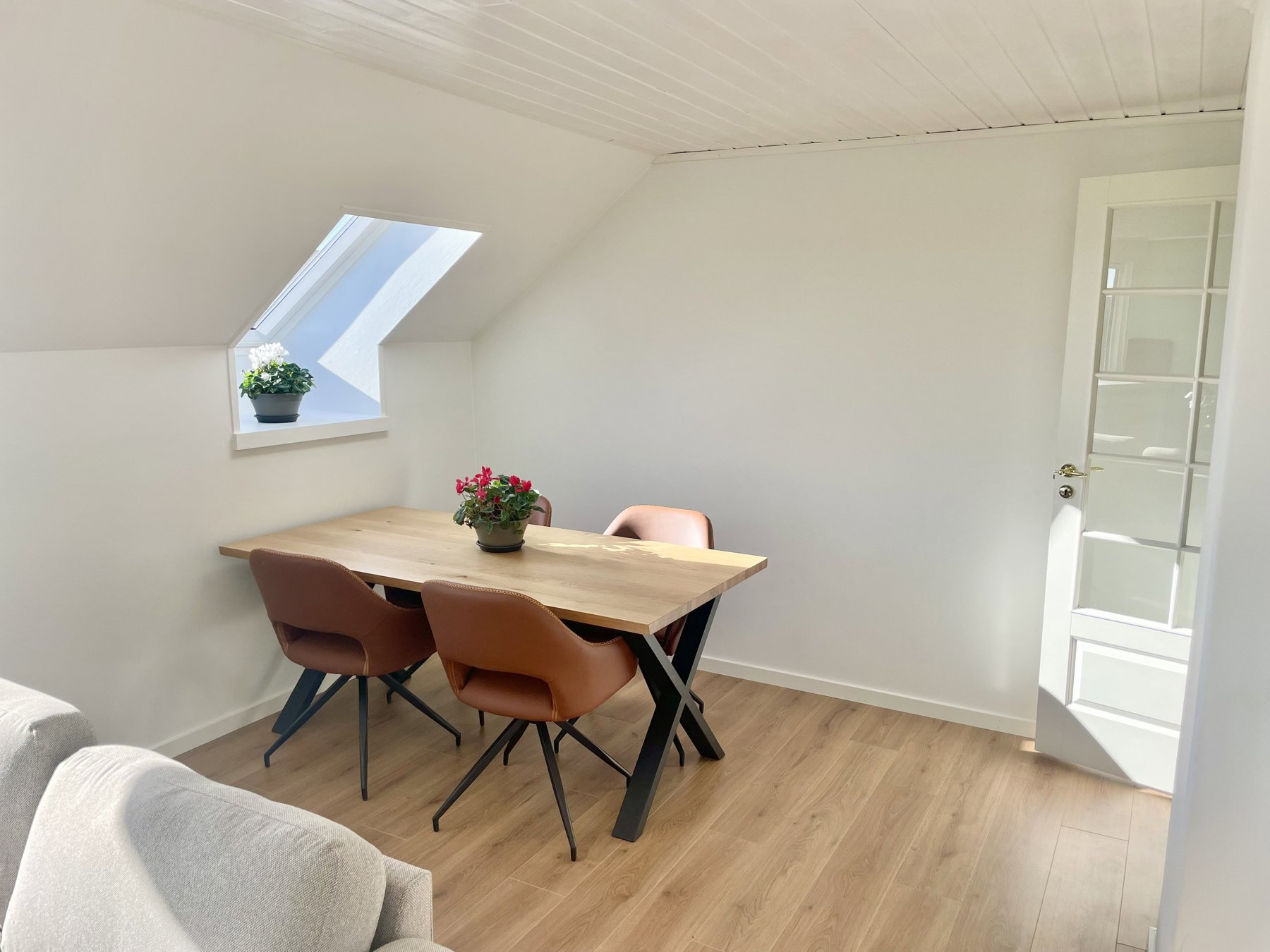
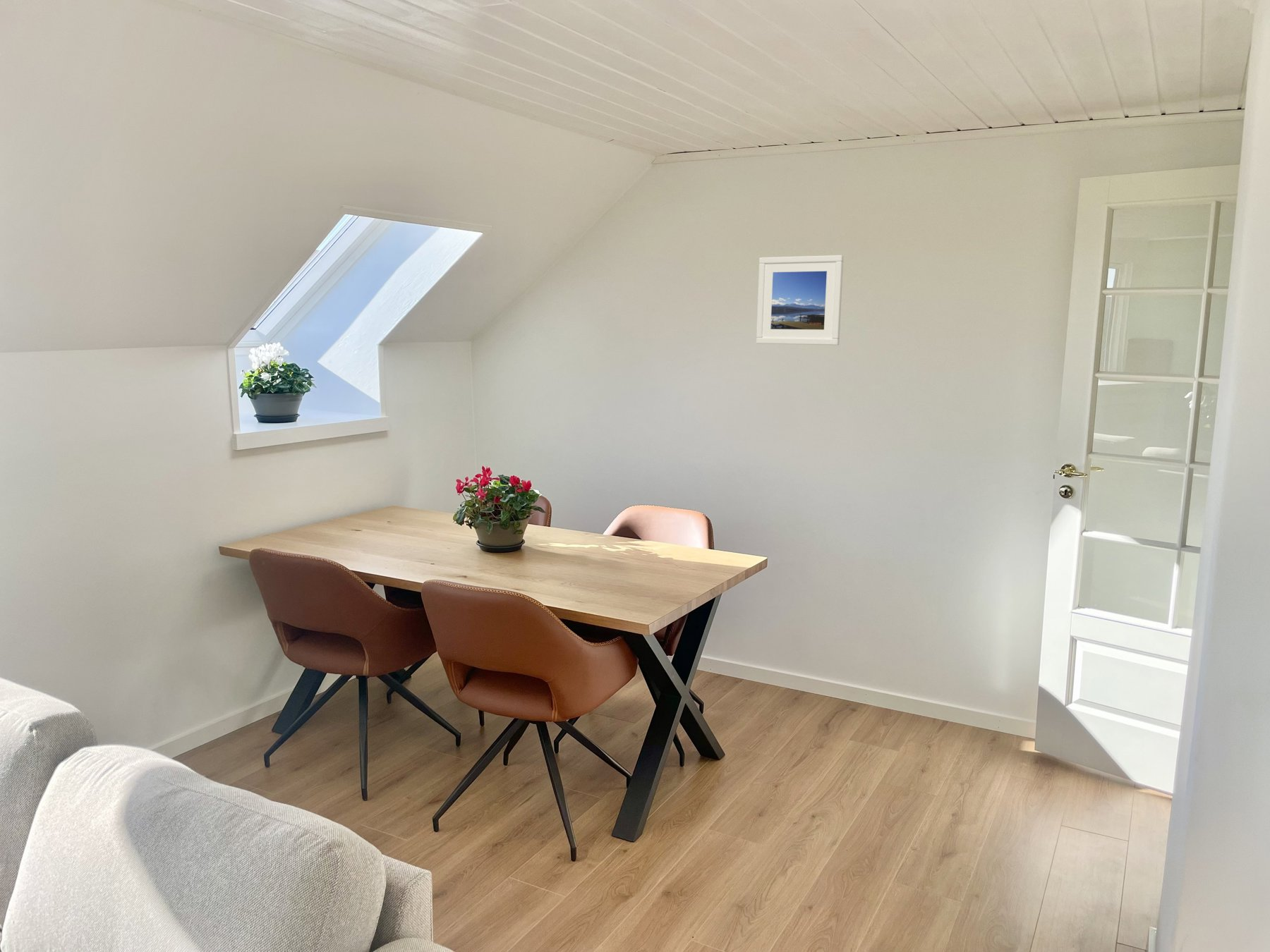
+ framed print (799, 300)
